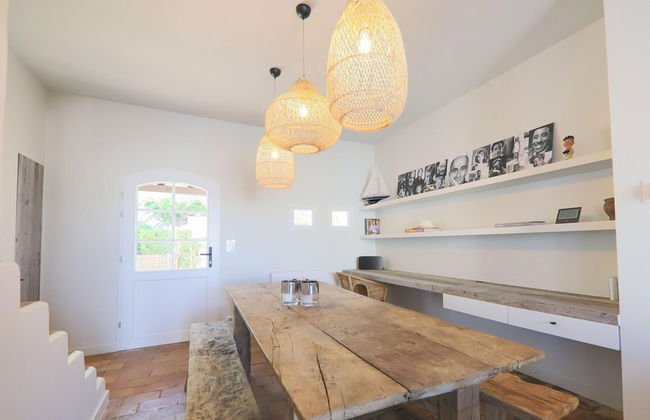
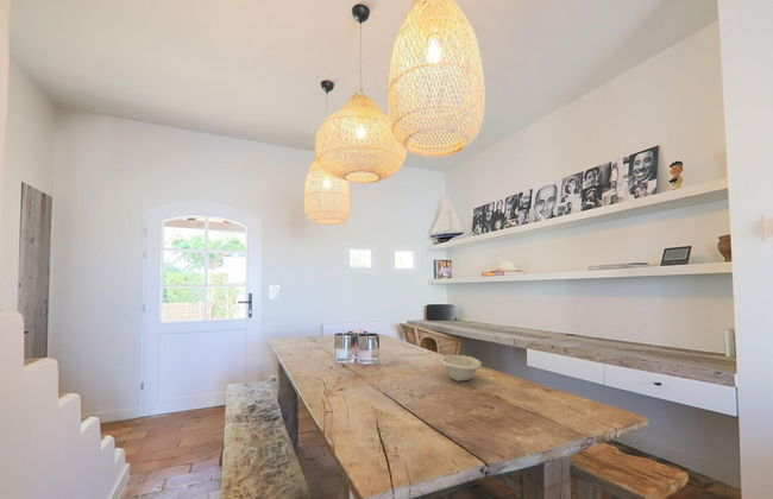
+ bowl (460, 368)
